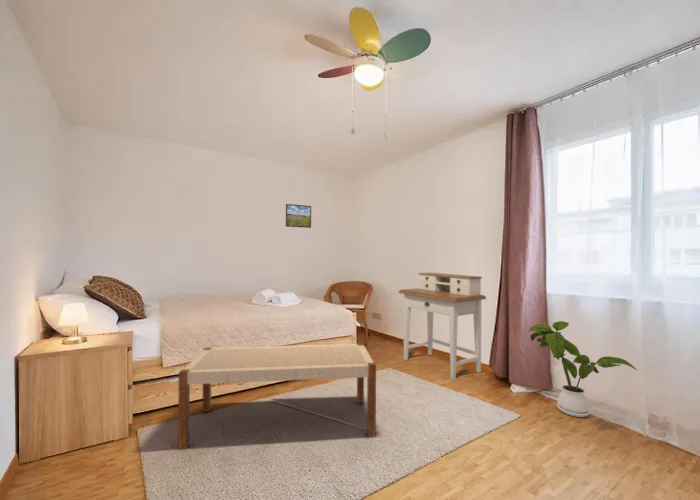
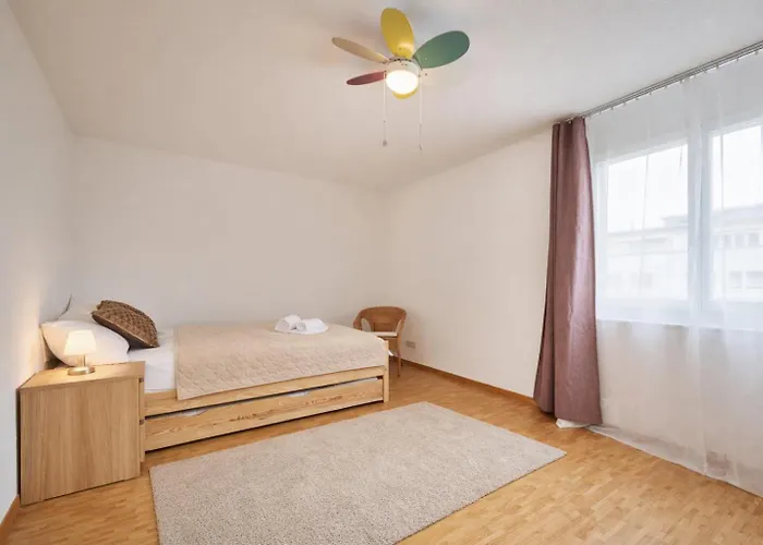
- bench (283, 380)
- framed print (298, 216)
- desk (442, 314)
- house plant (568, 369)
